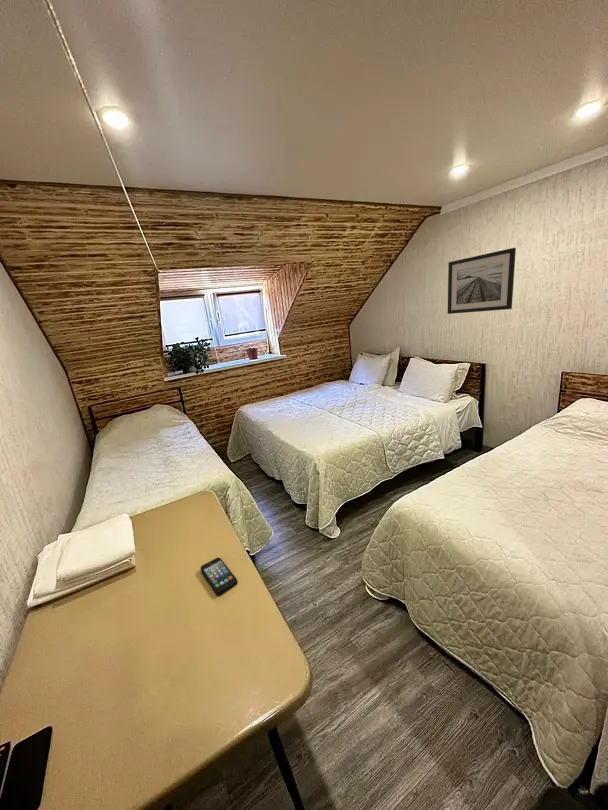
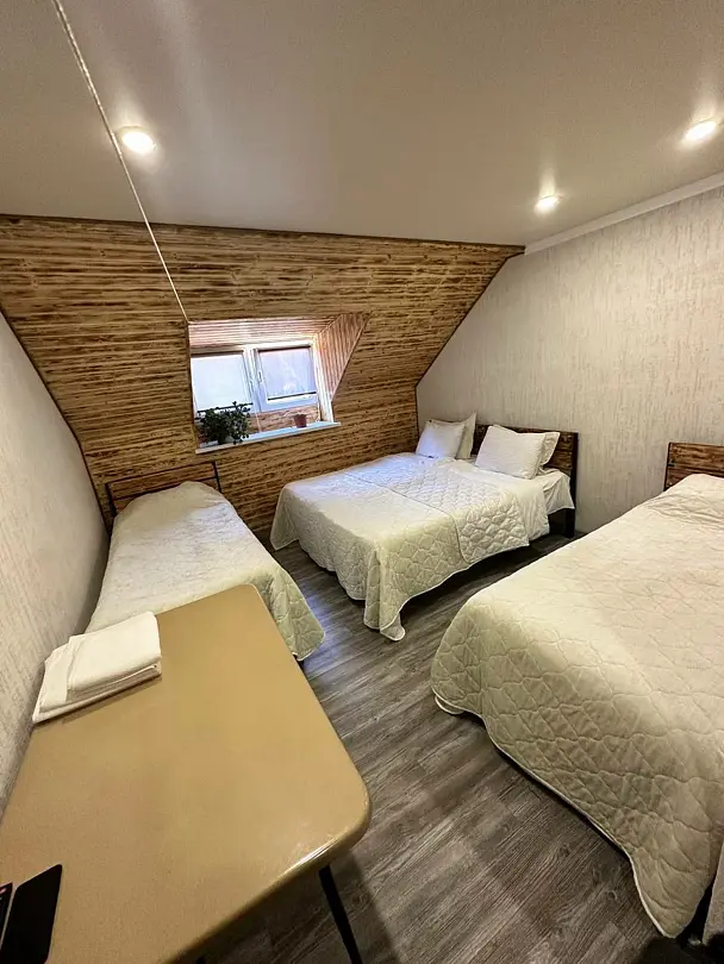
- wall art (478, 284)
- smartphone (218, 574)
